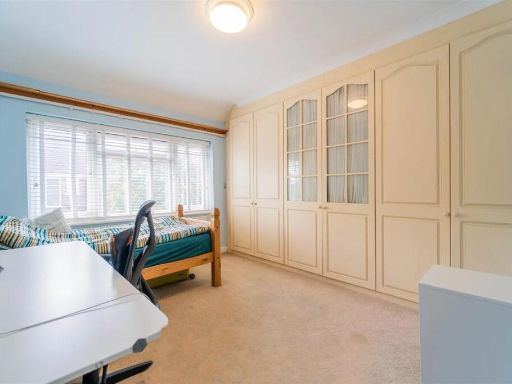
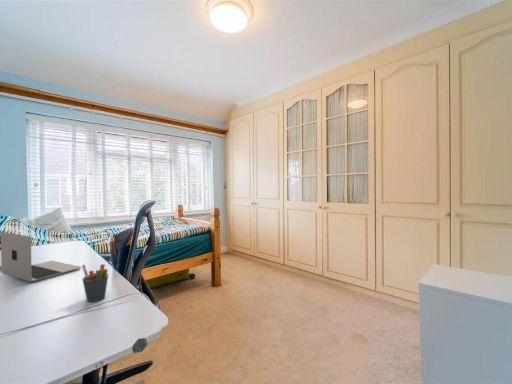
+ laptop (43, 262)
+ pen holder (96, 281)
